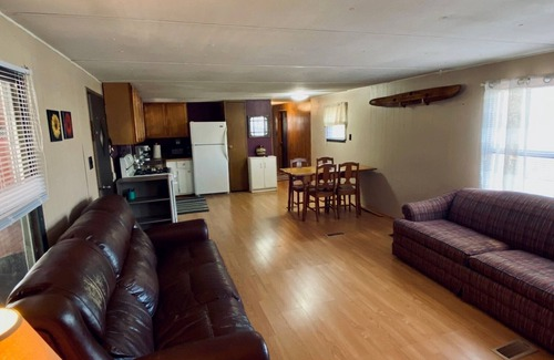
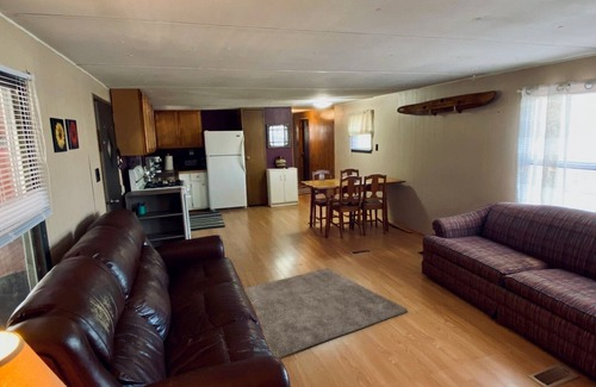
+ rug (290, 306)
